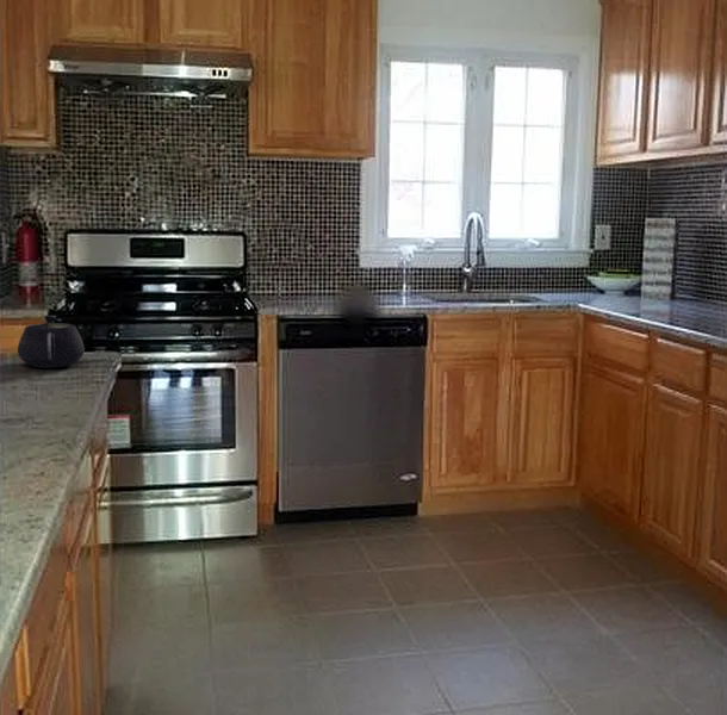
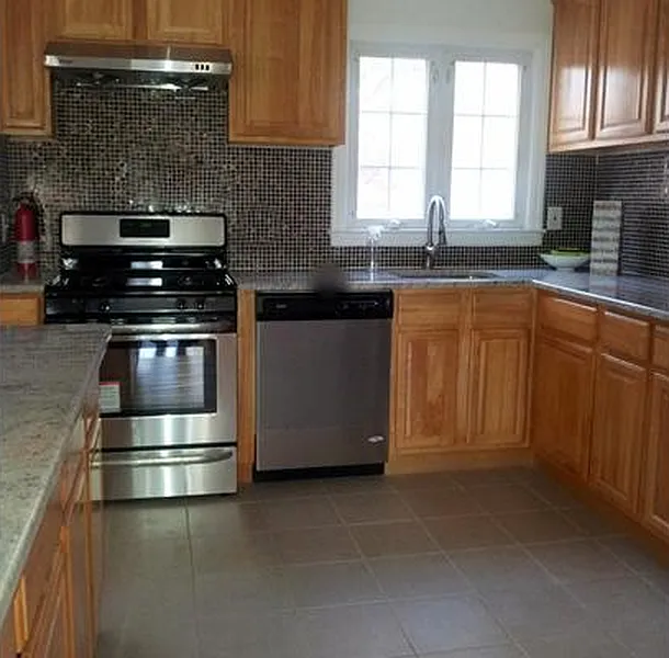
- teapot (50, 340)
